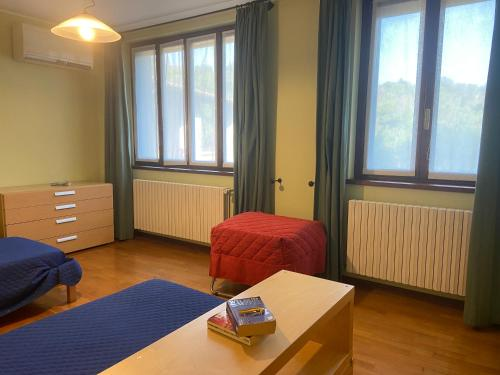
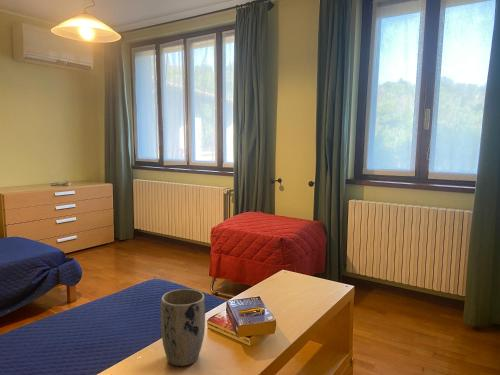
+ plant pot (183, 327)
